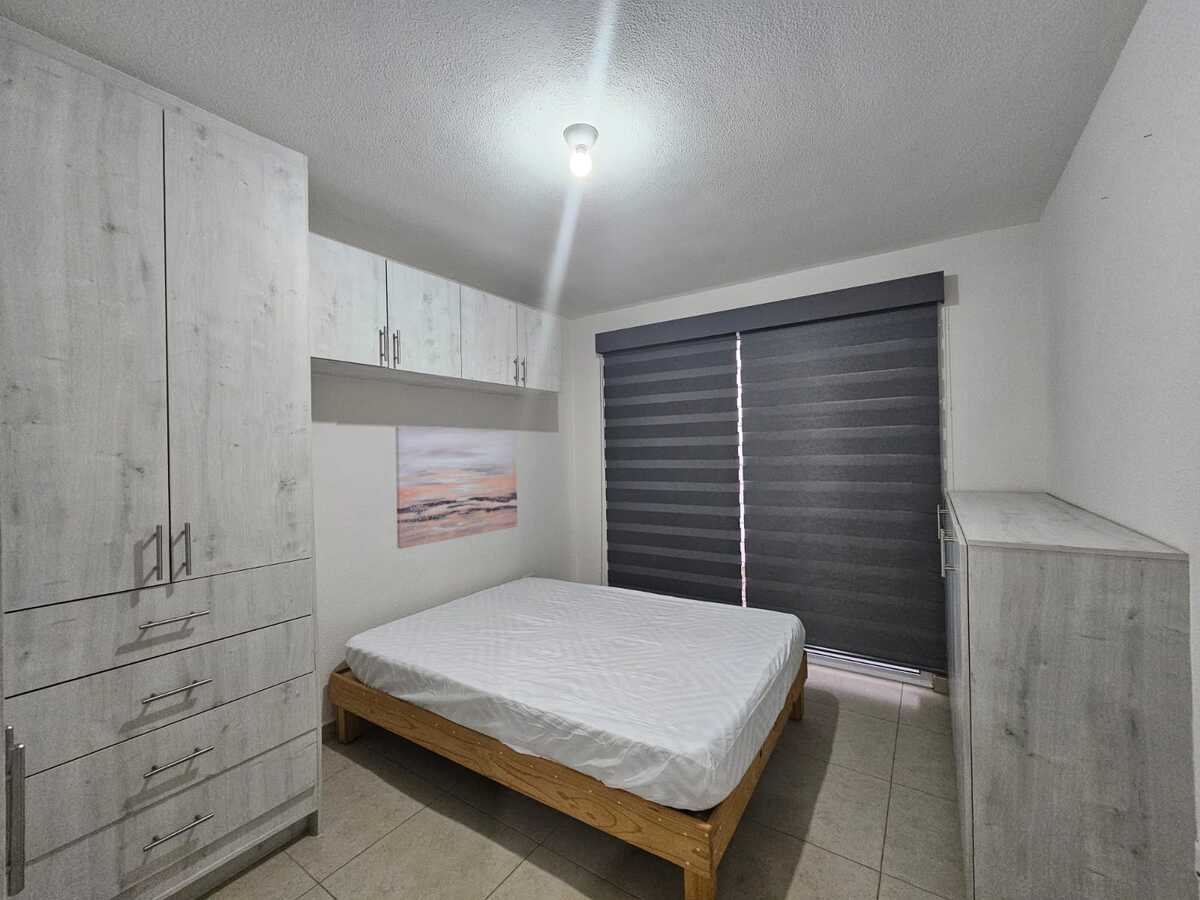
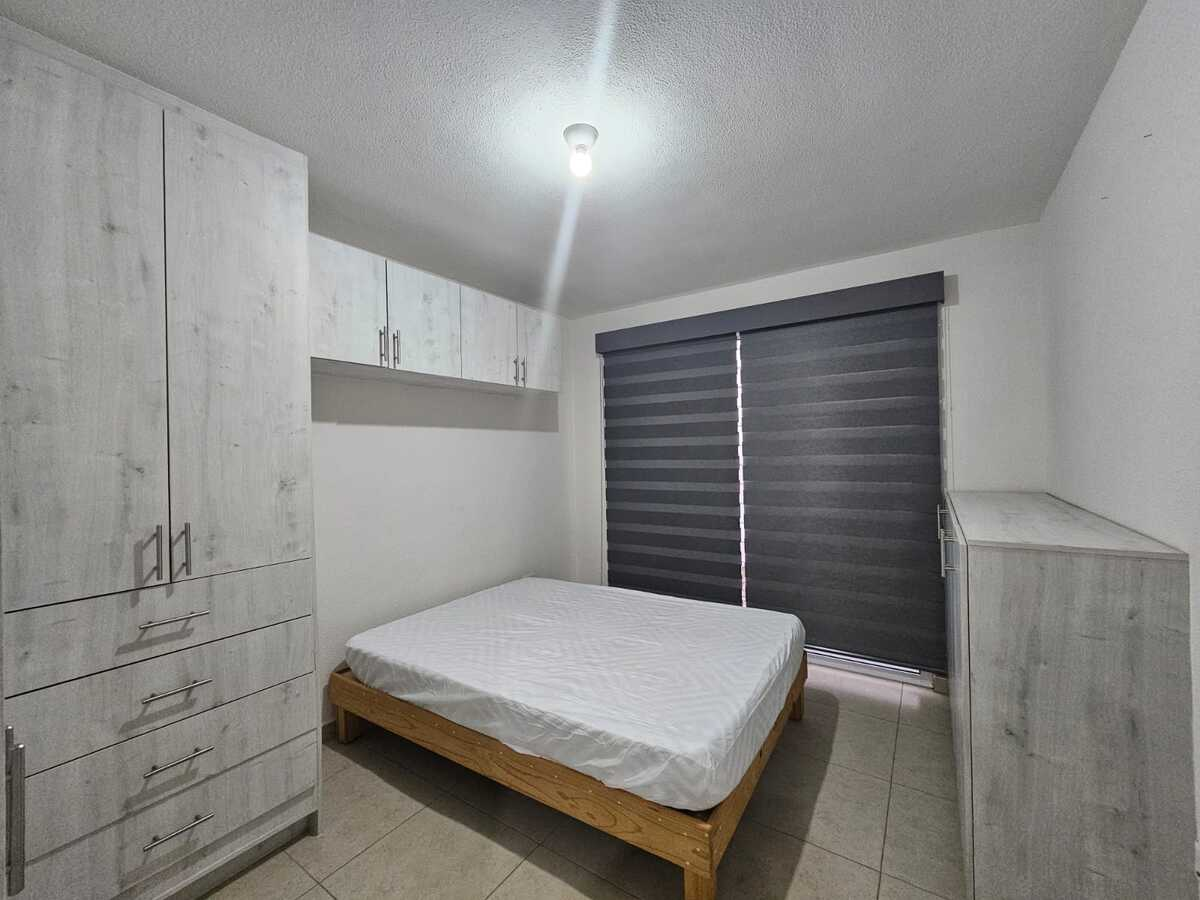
- wall art (463, 482)
